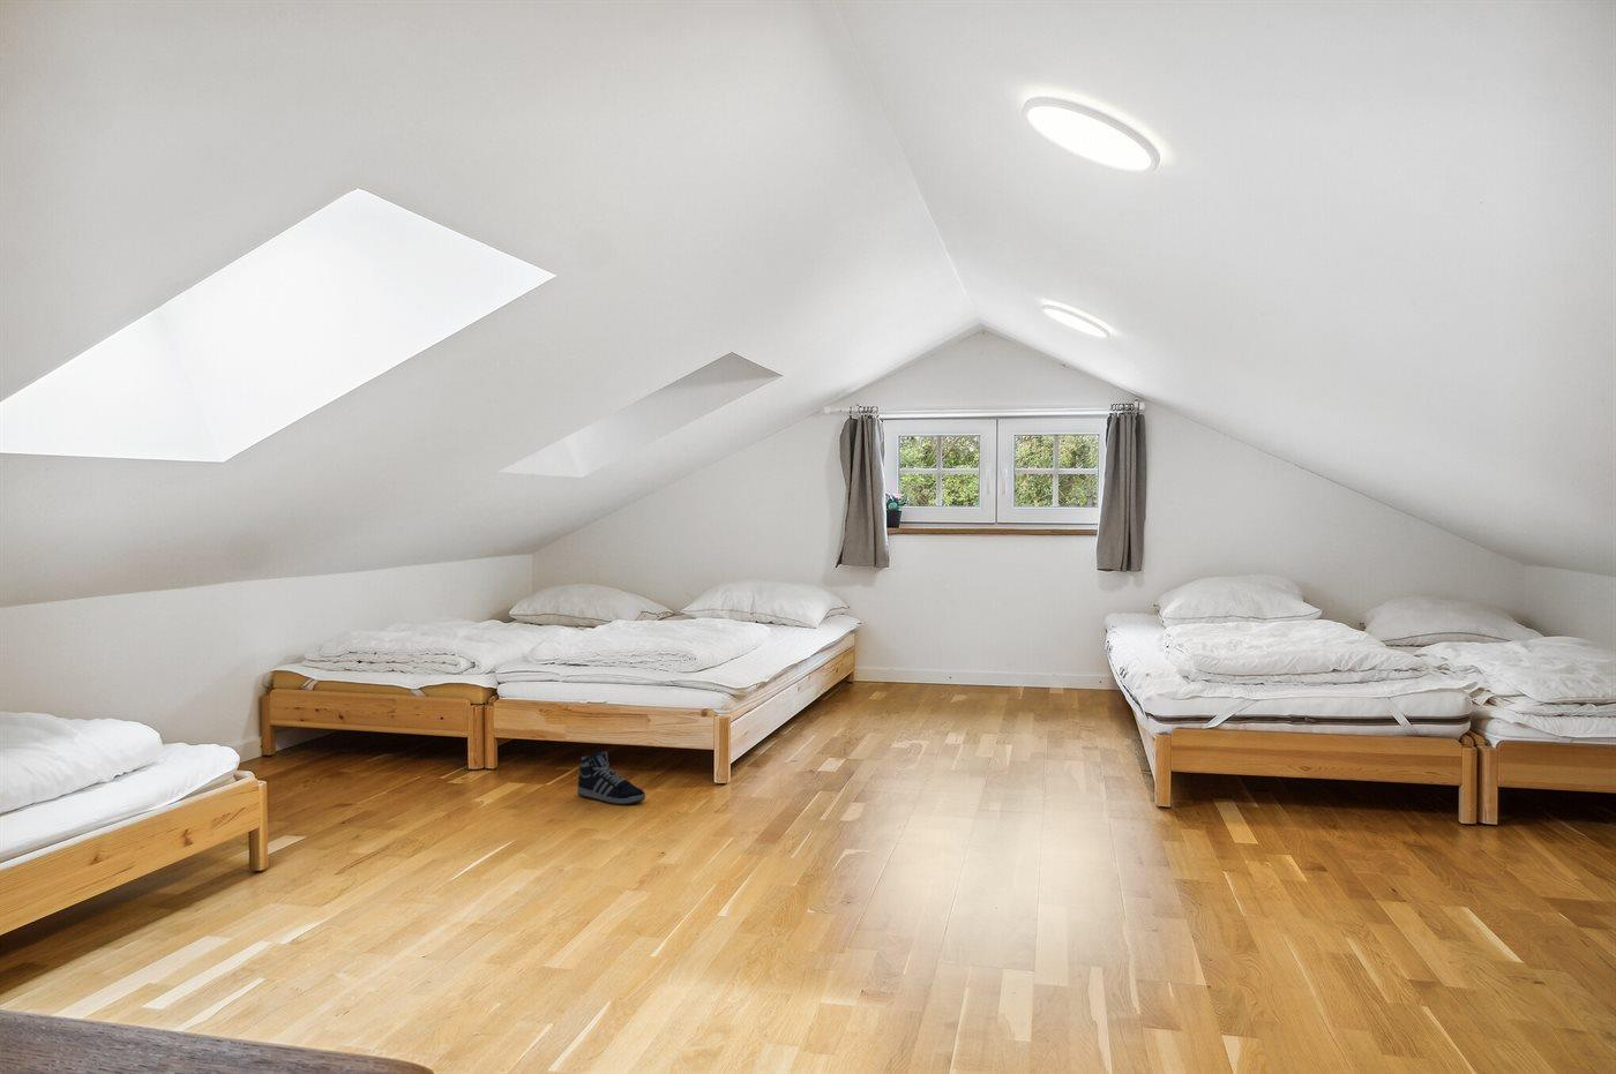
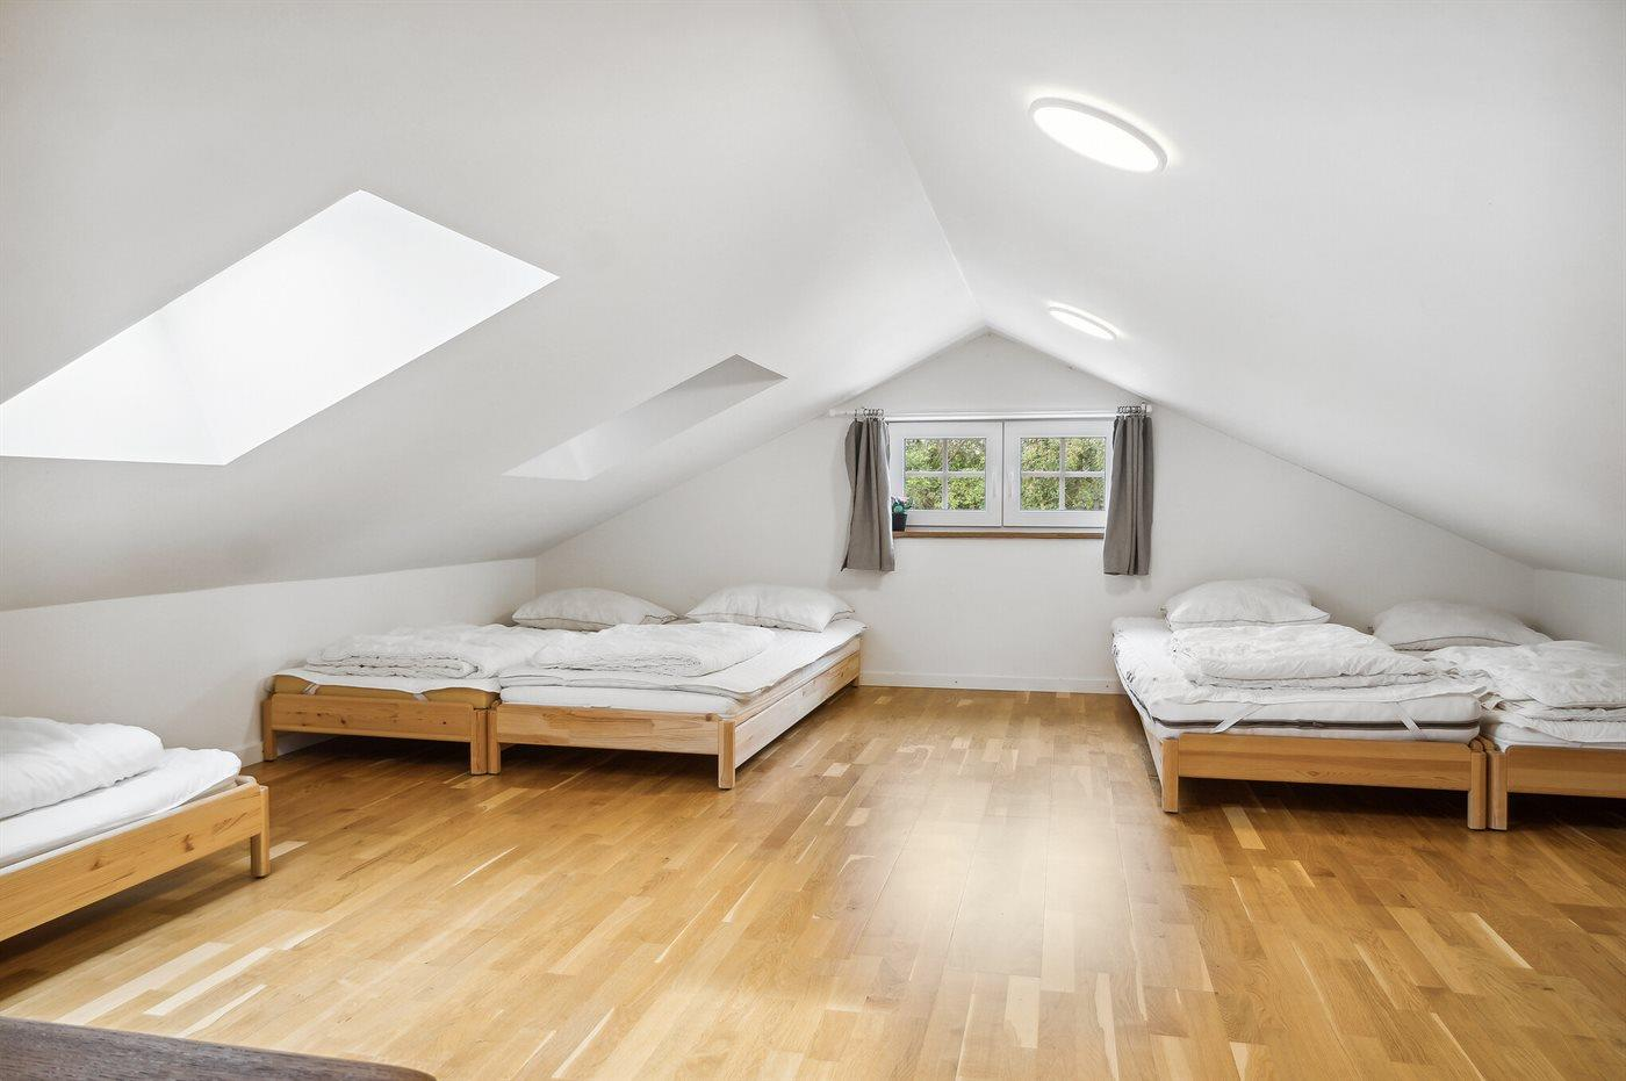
- sneaker (609, 777)
